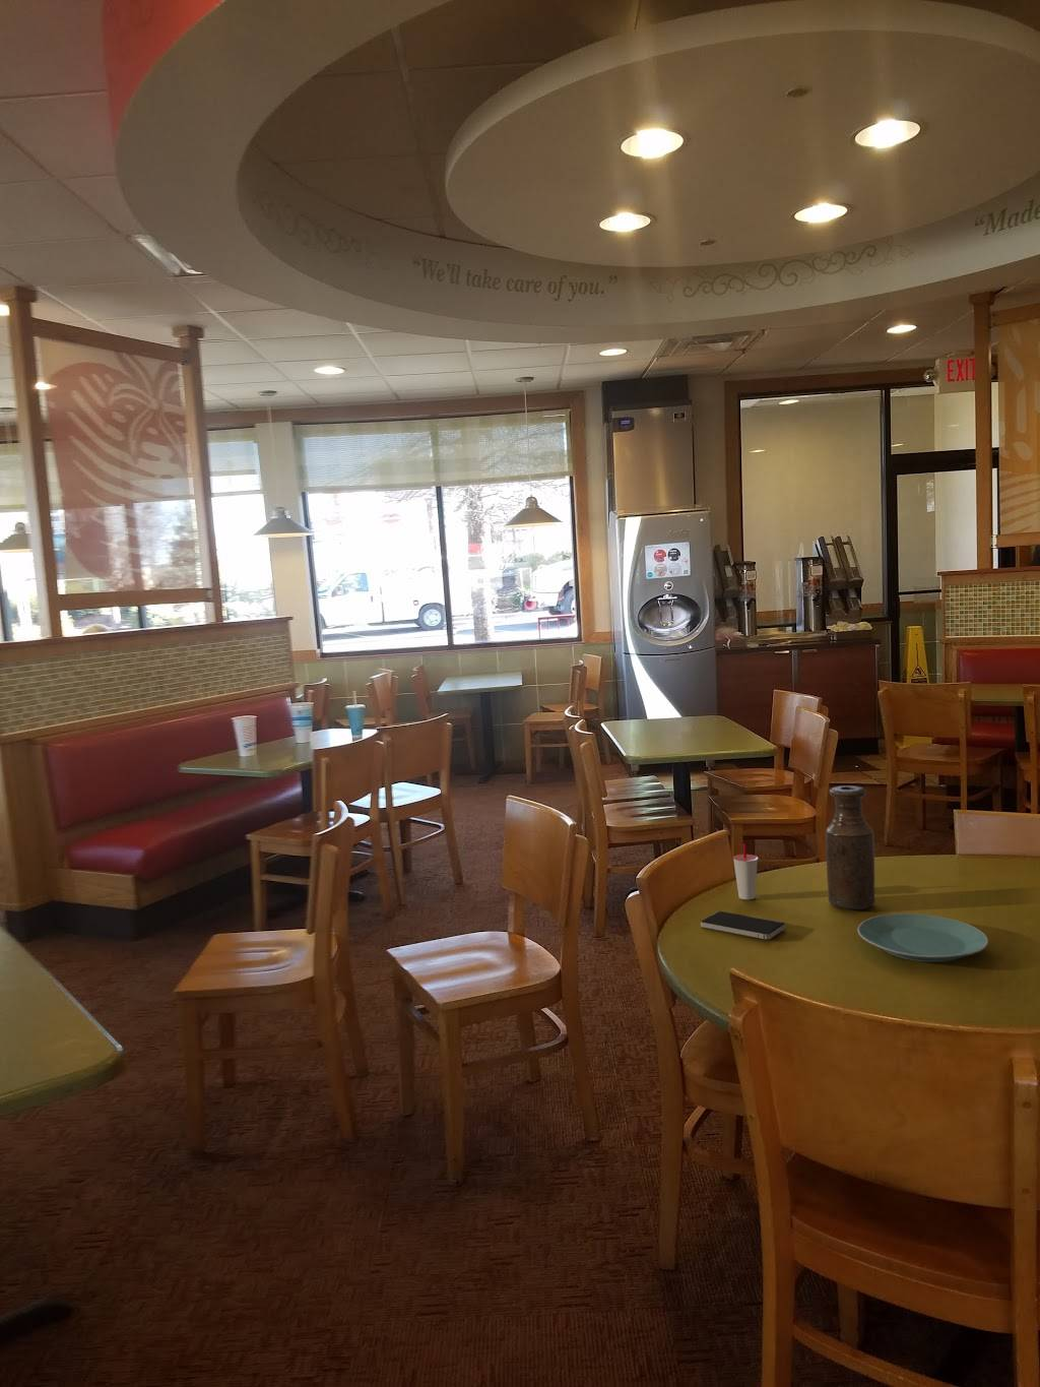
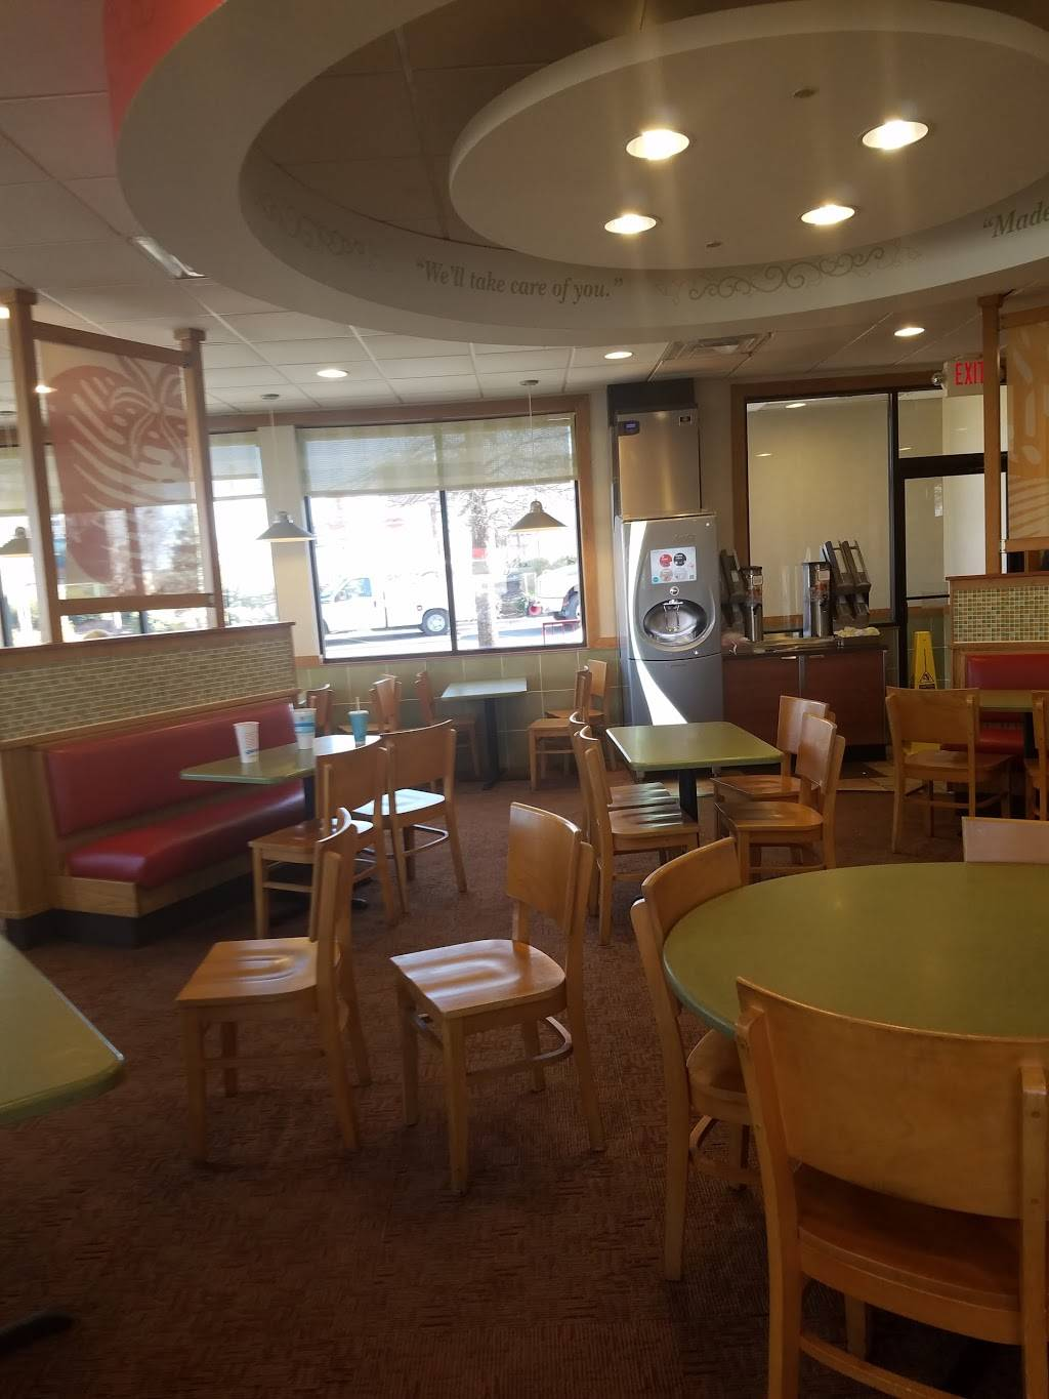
- bottle (849, 846)
- cup (745, 870)
- plate (921, 940)
- smartphone (743, 925)
